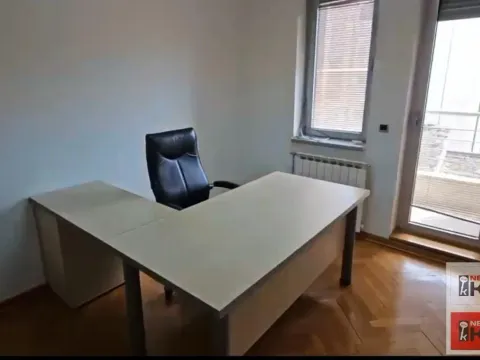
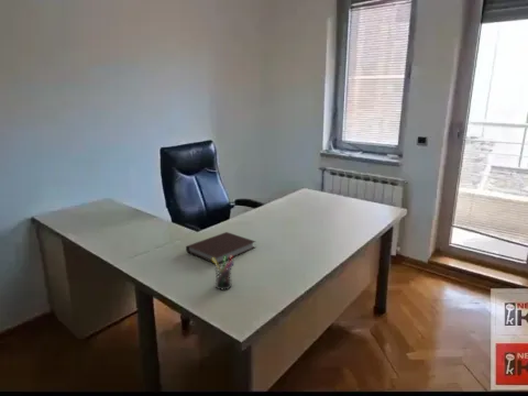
+ pen holder (224, 270)
+ notebook (221, 246)
